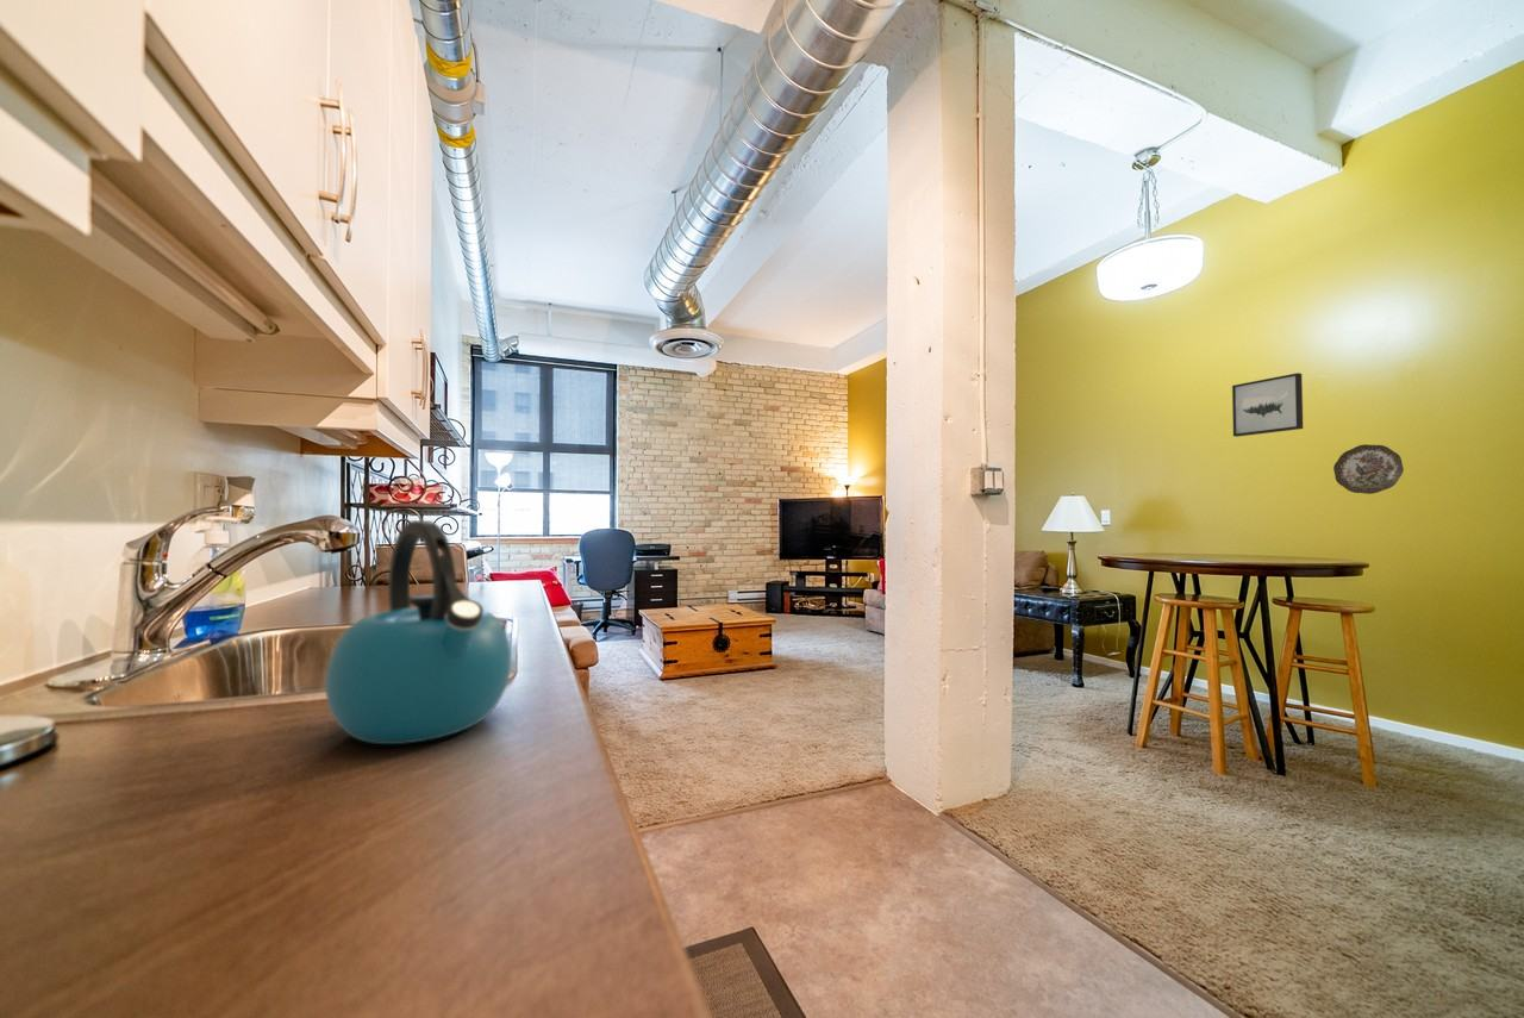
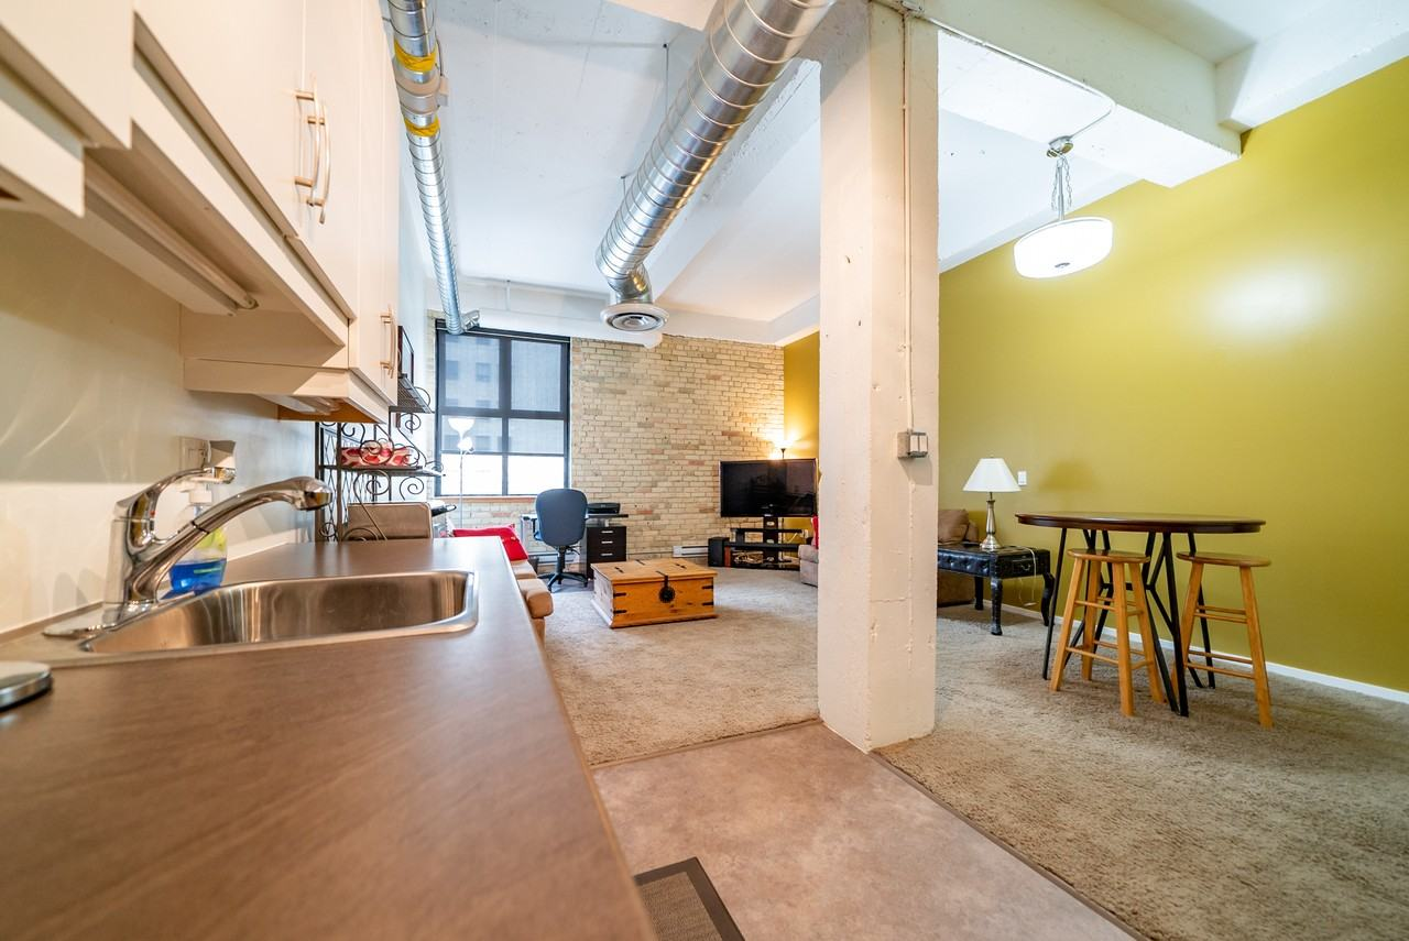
- decorative plate (1368, 469)
- wall art (1266, 406)
- kettle (429, 623)
